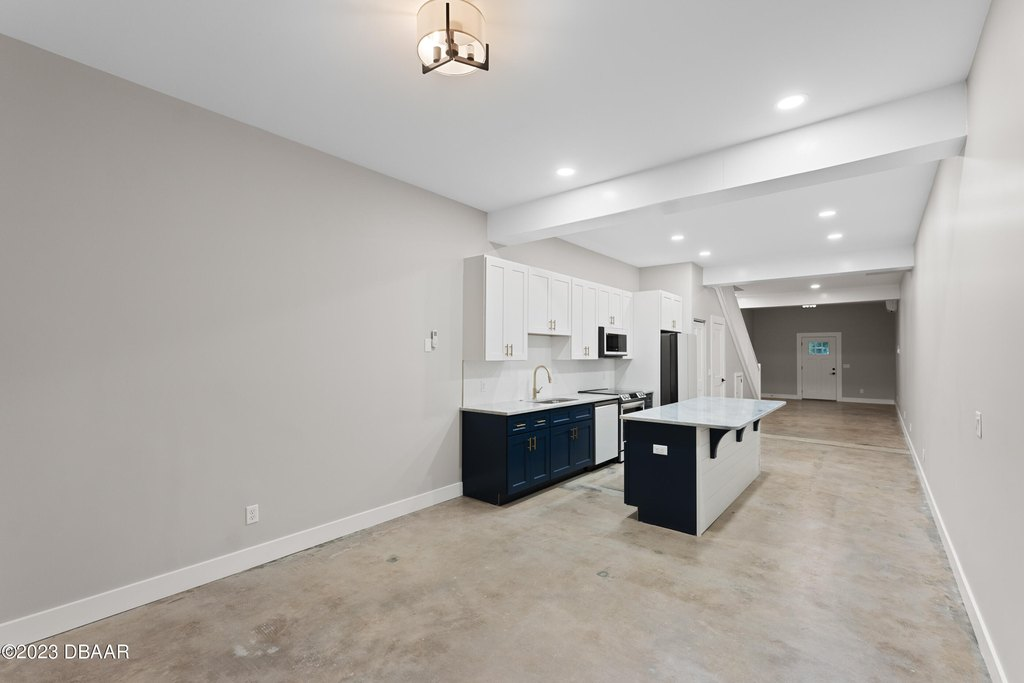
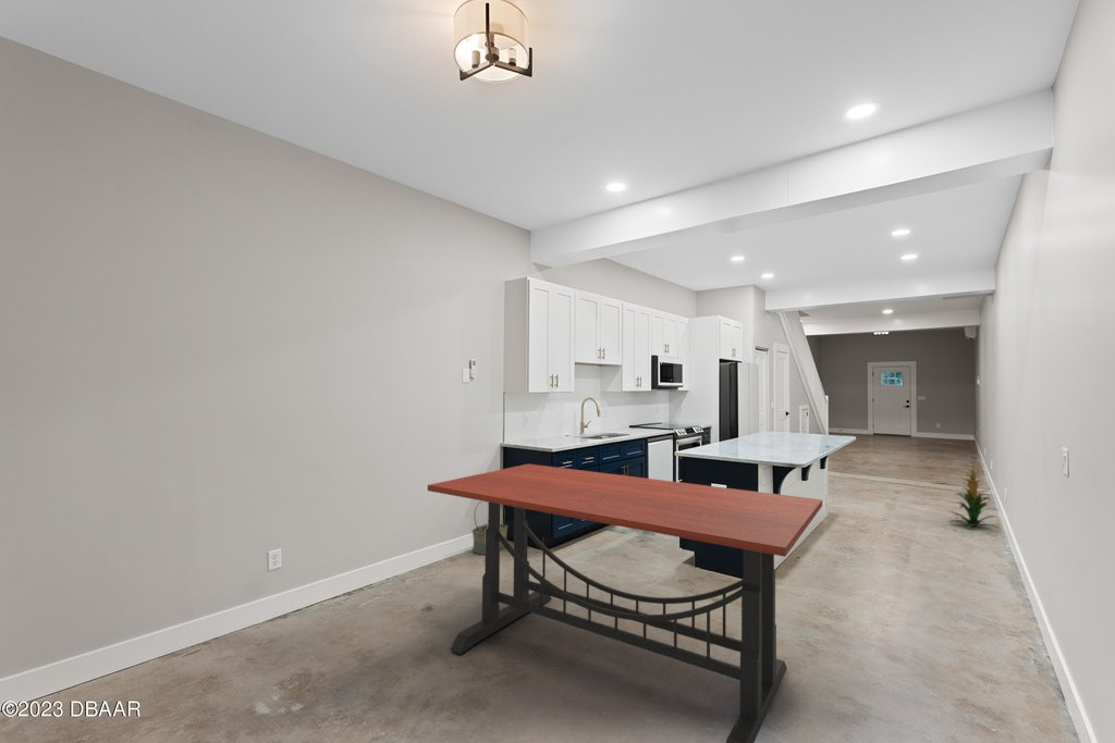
+ dining table (608, 586)
+ indoor plant (972, 495)
+ basket (487, 524)
